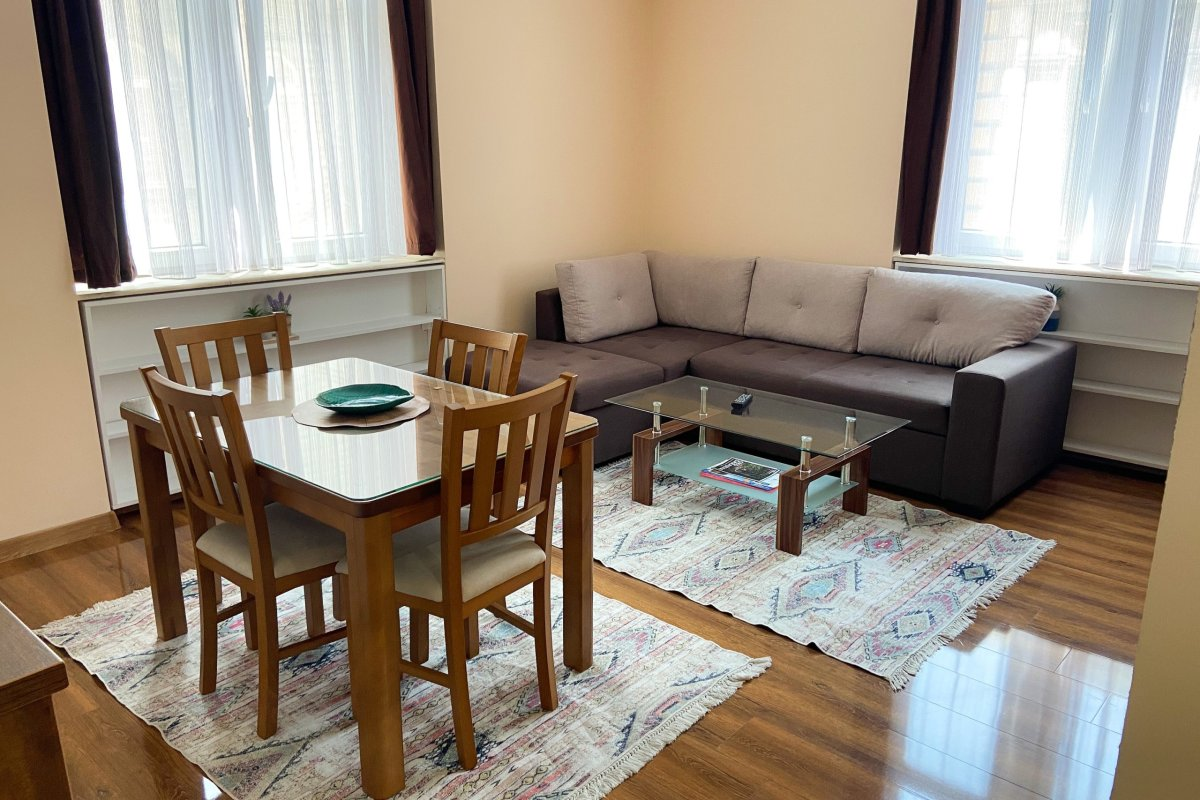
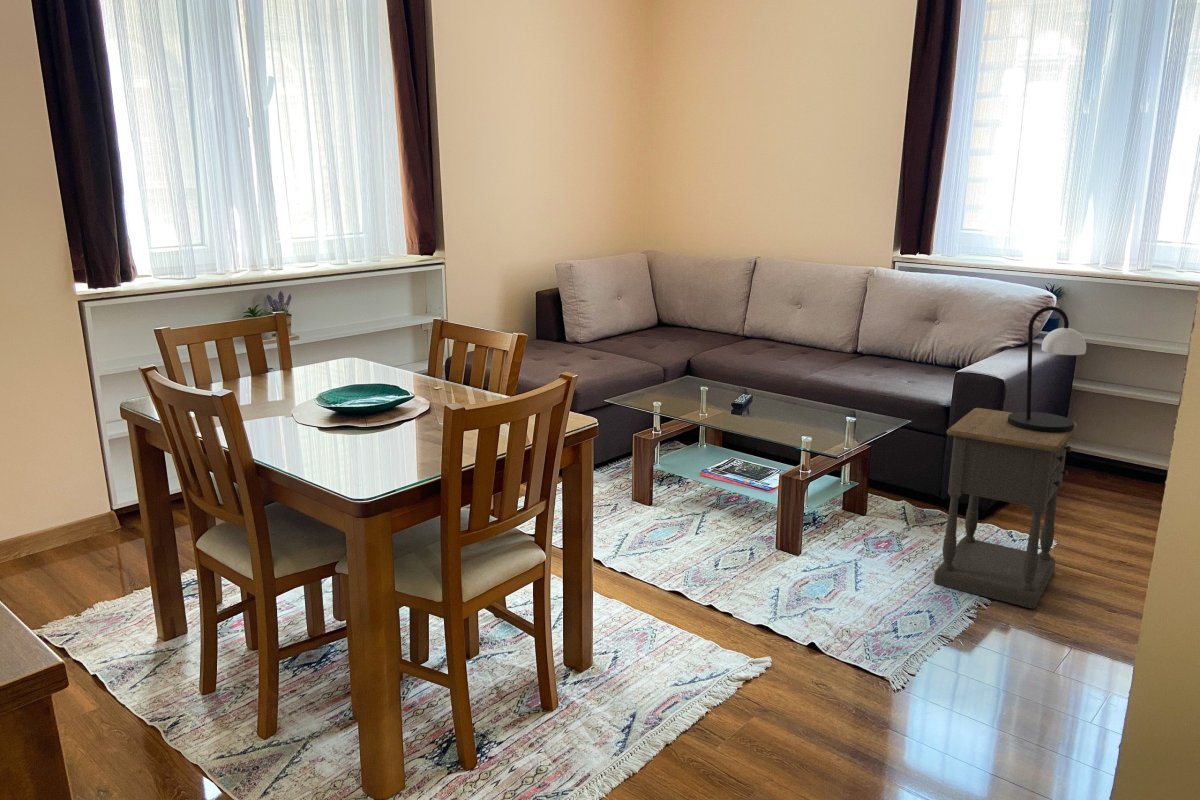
+ table lamp (1048, 352)
+ nightstand (1005, 501)
